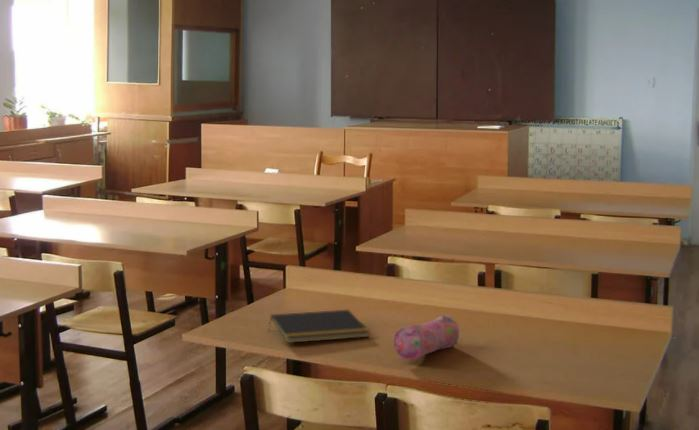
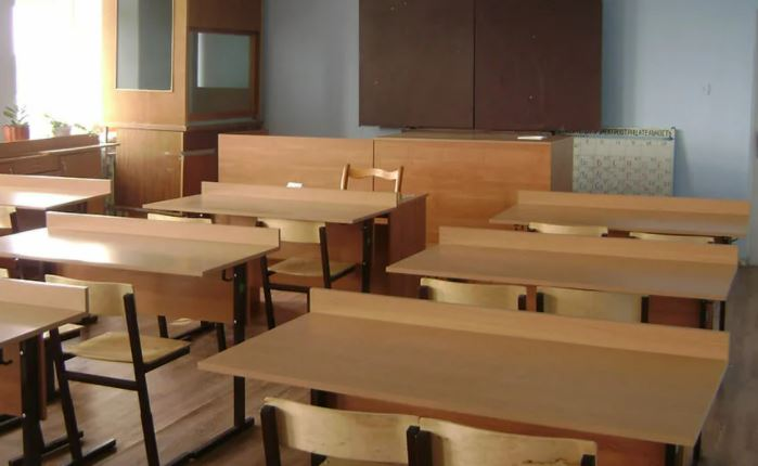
- notepad (319, 325)
- pencil case (427, 336)
